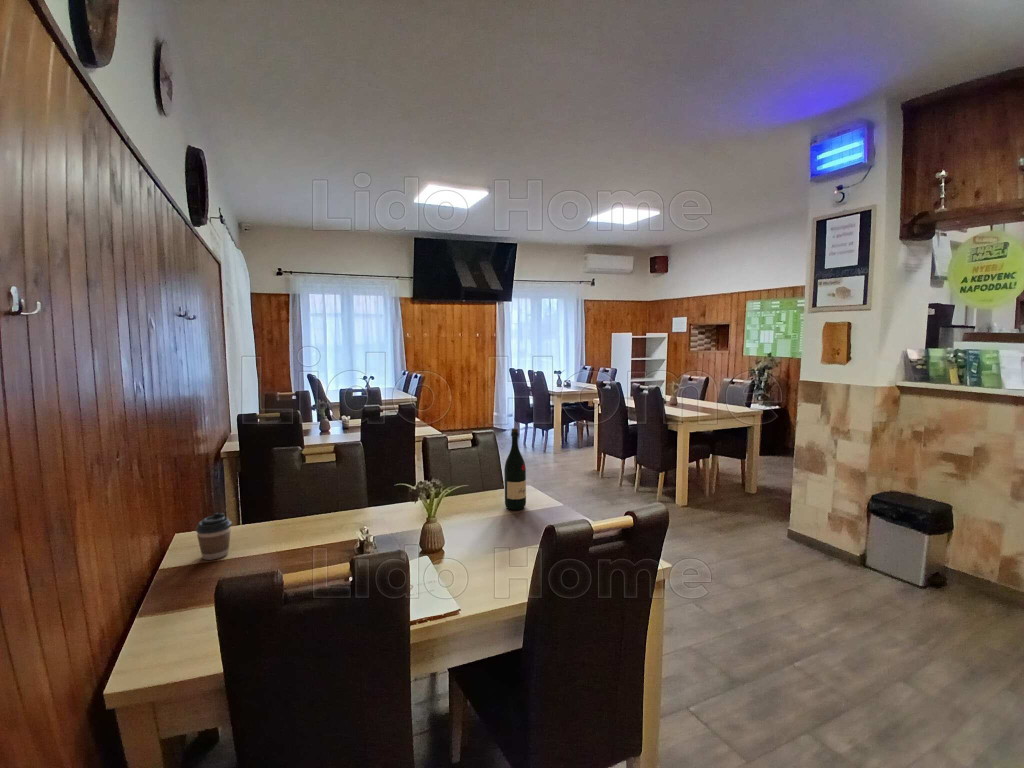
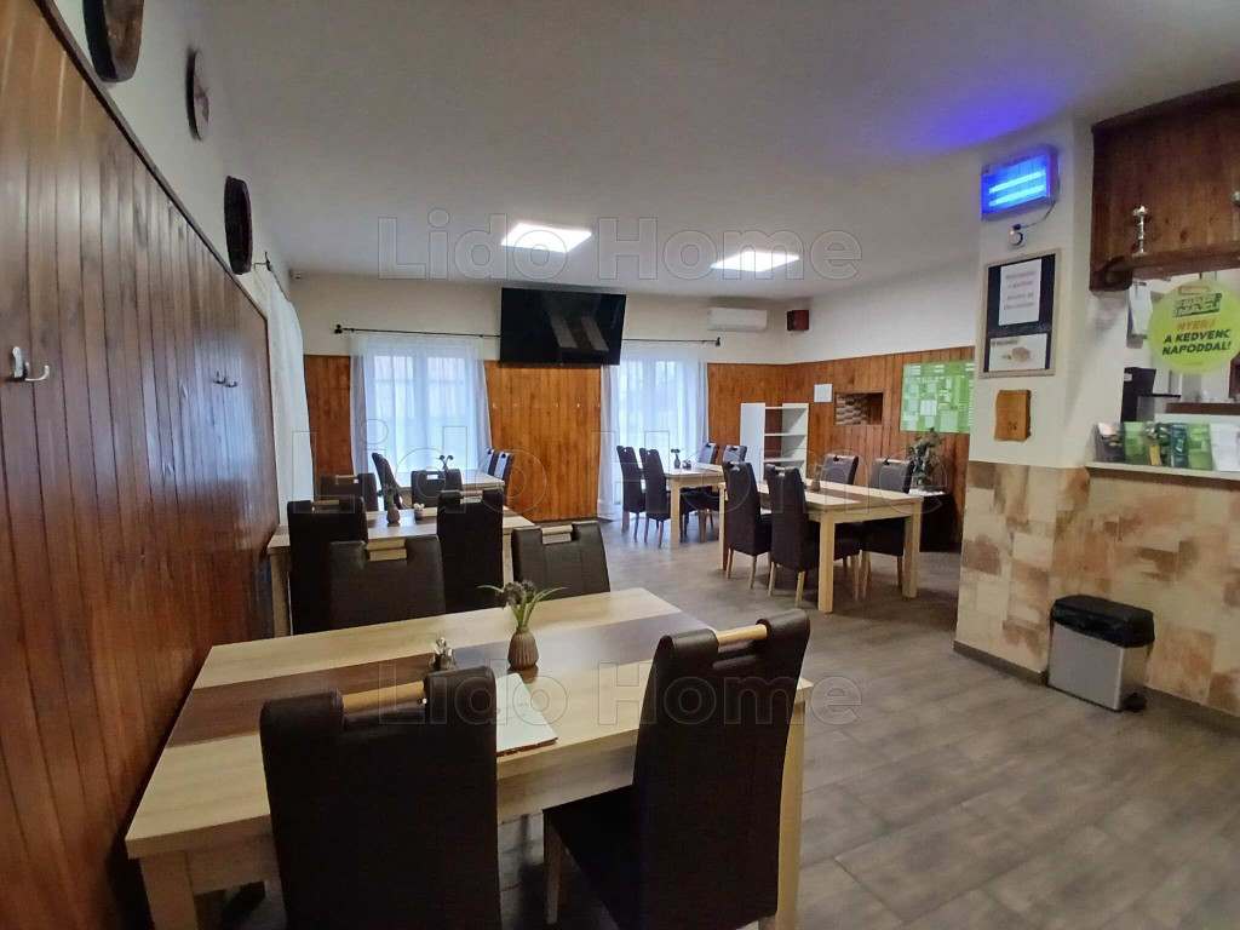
- coffee cup (214, 535)
- wine bottle (515, 467)
